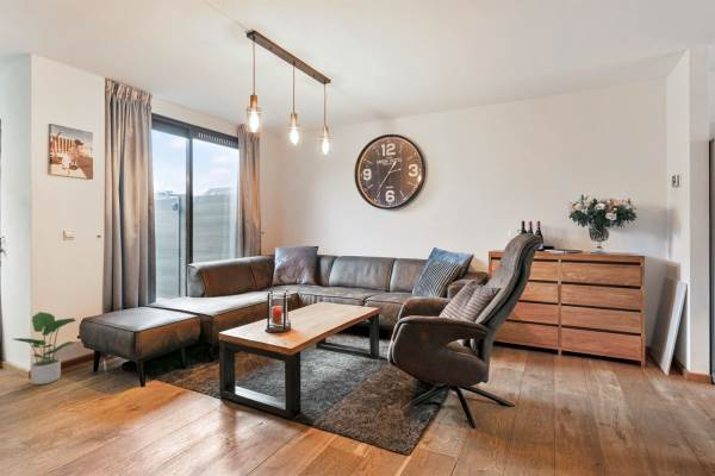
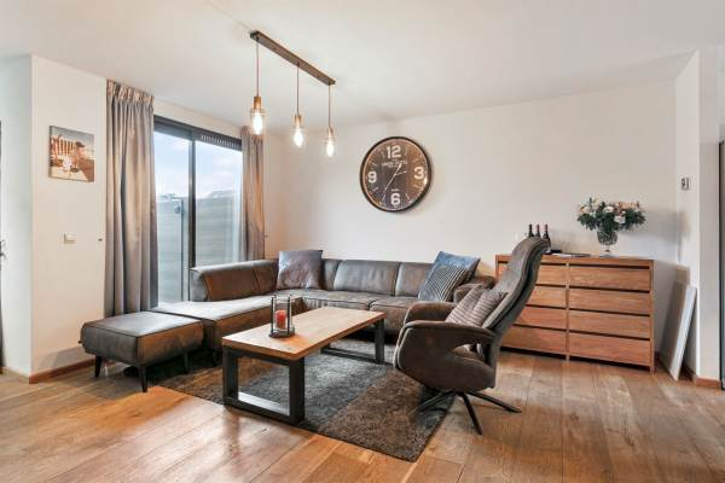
- potted plant (43, 347)
